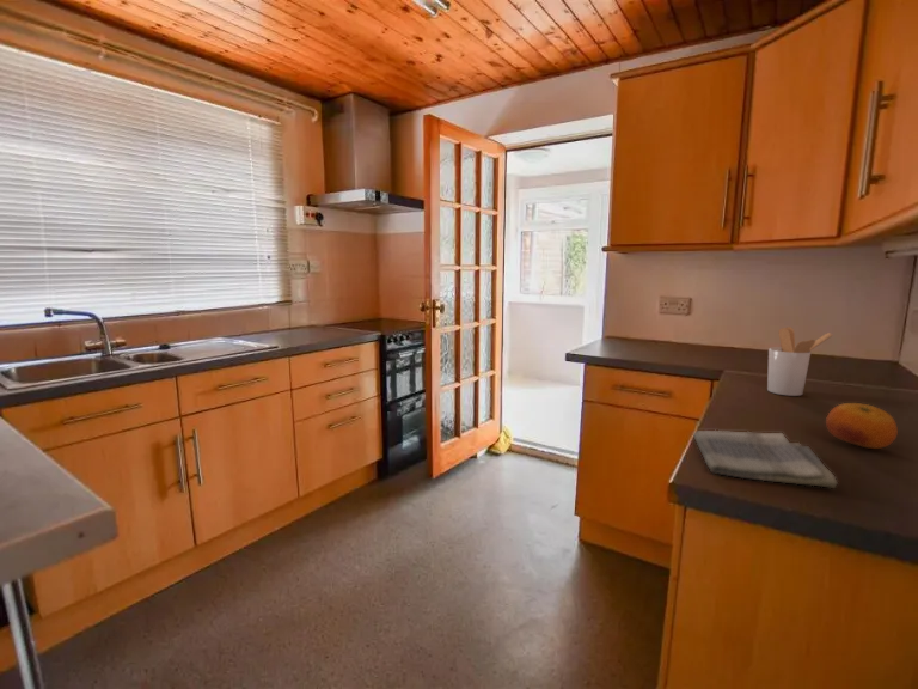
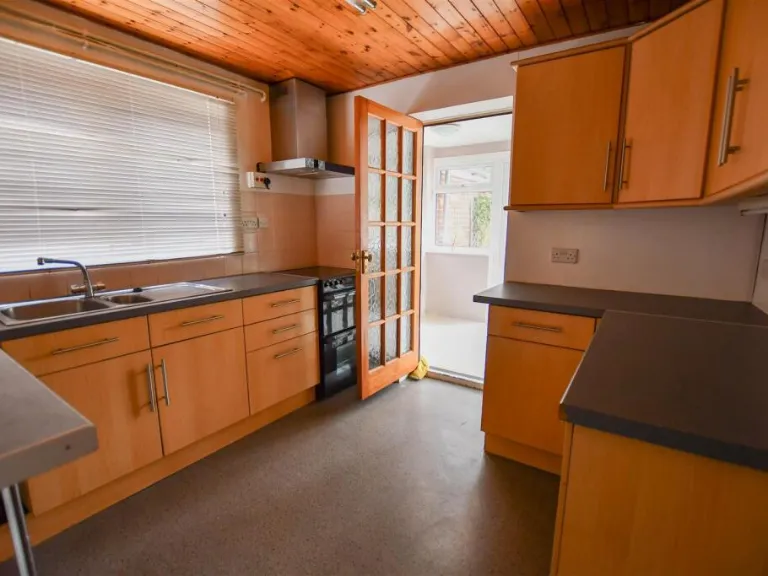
- utensil holder (798, 361)
- dish towel (758, 453)
- fruit (859, 425)
